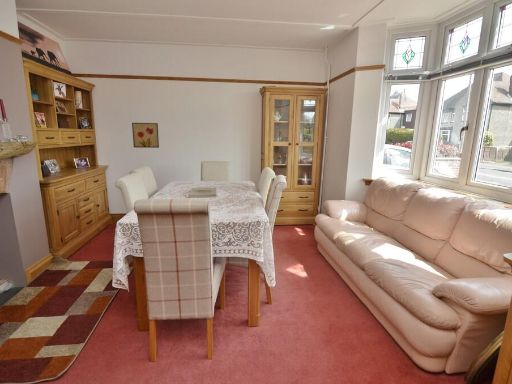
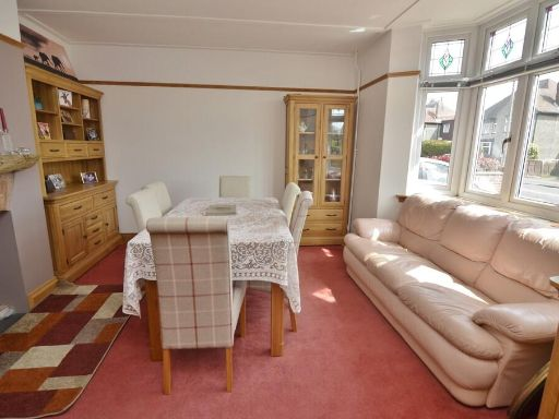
- wall art (145, 135)
